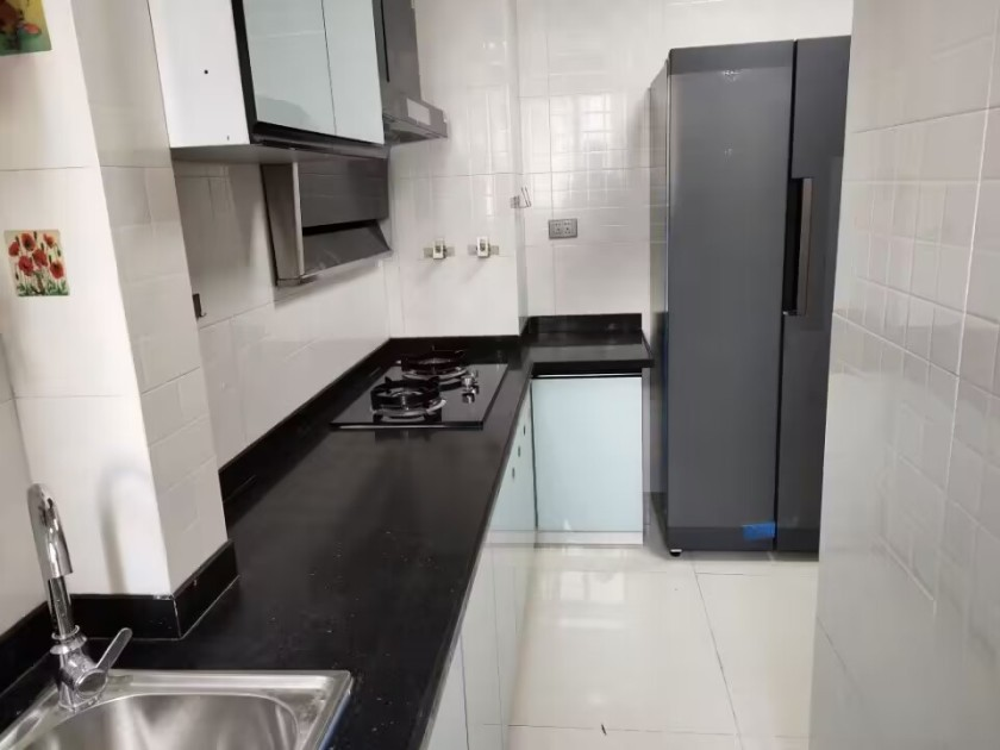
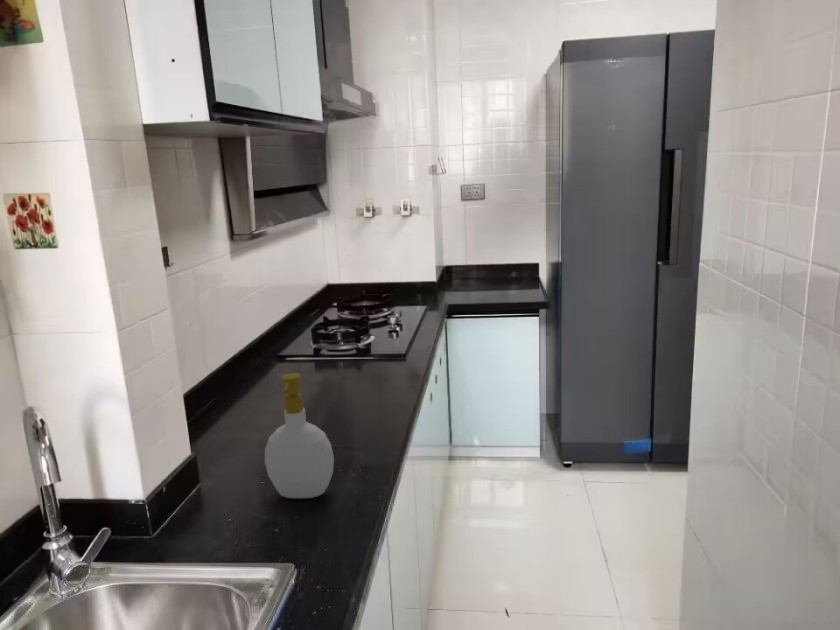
+ soap bottle (296, 436)
